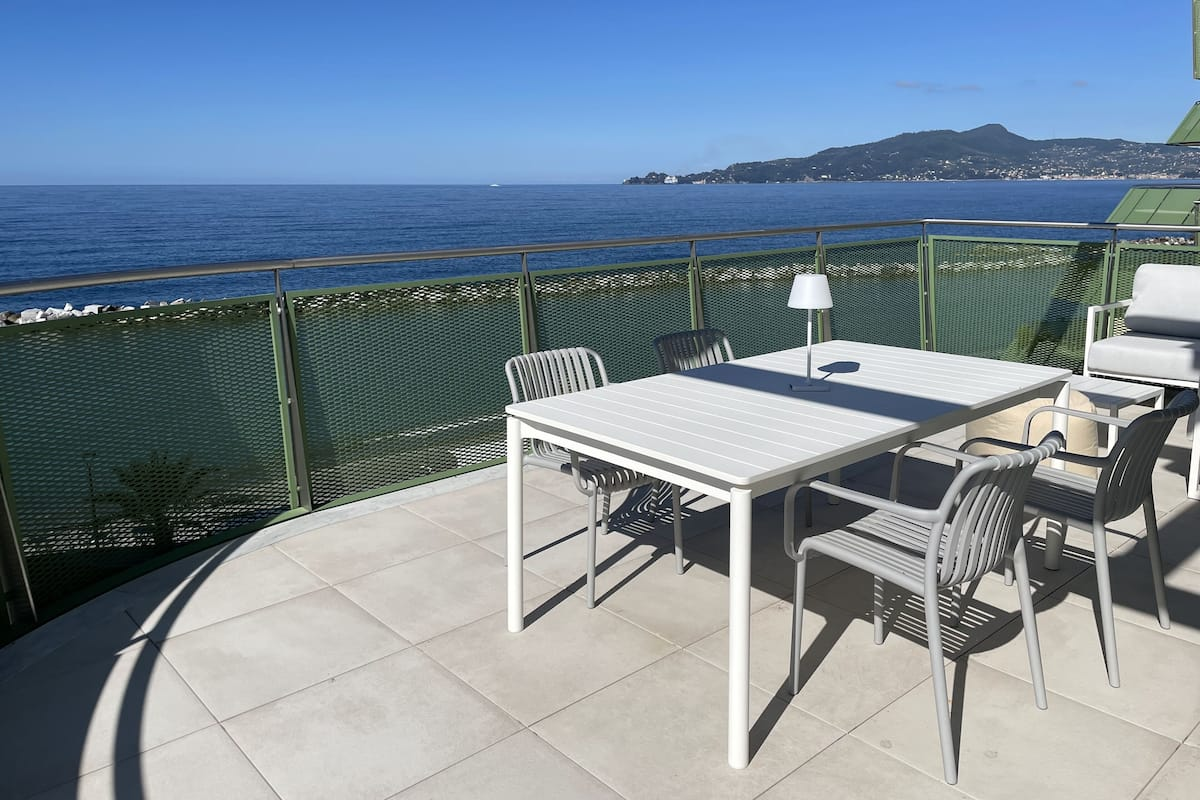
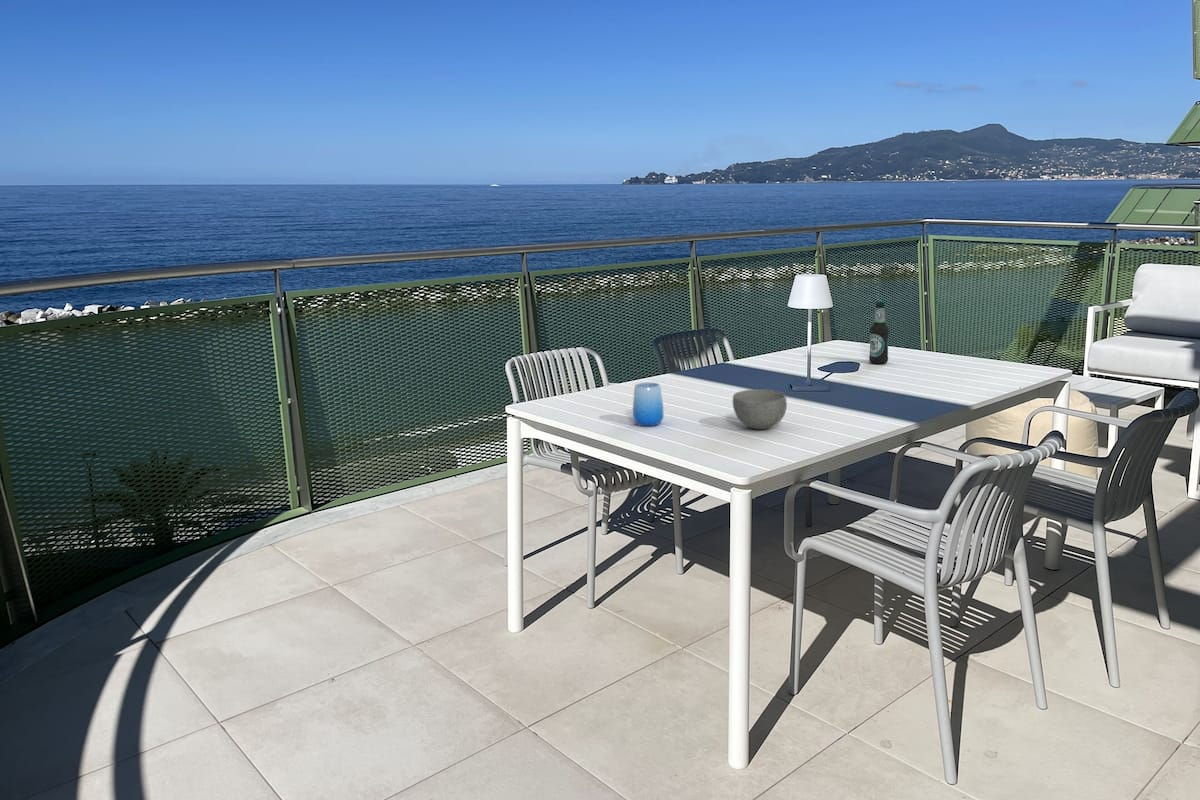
+ cup (647, 404)
+ bottle (879, 331)
+ bowl (759, 411)
